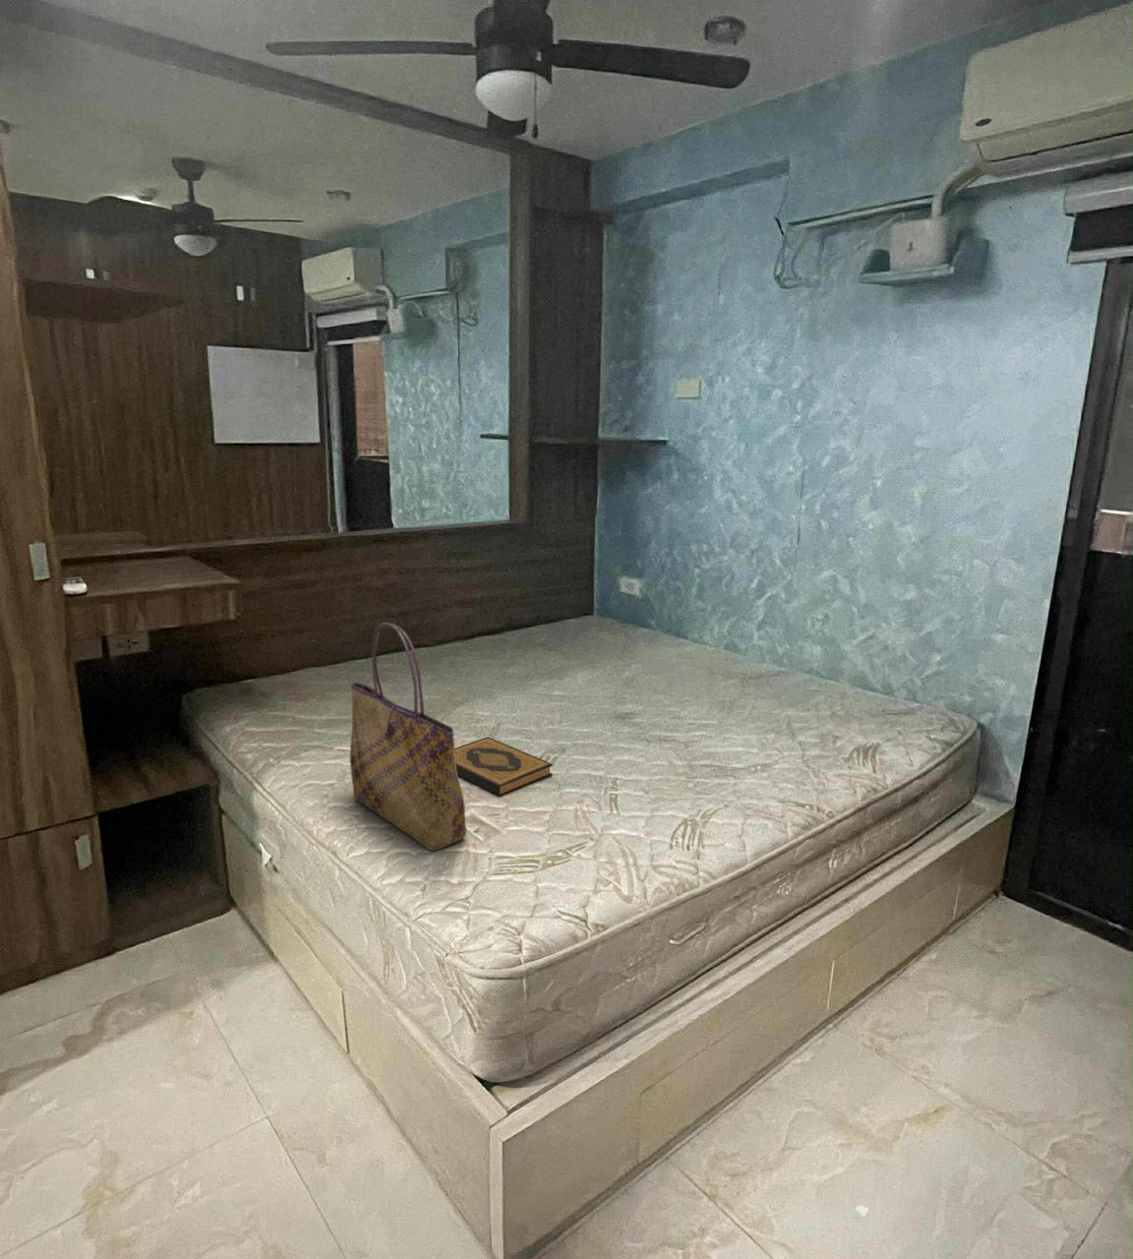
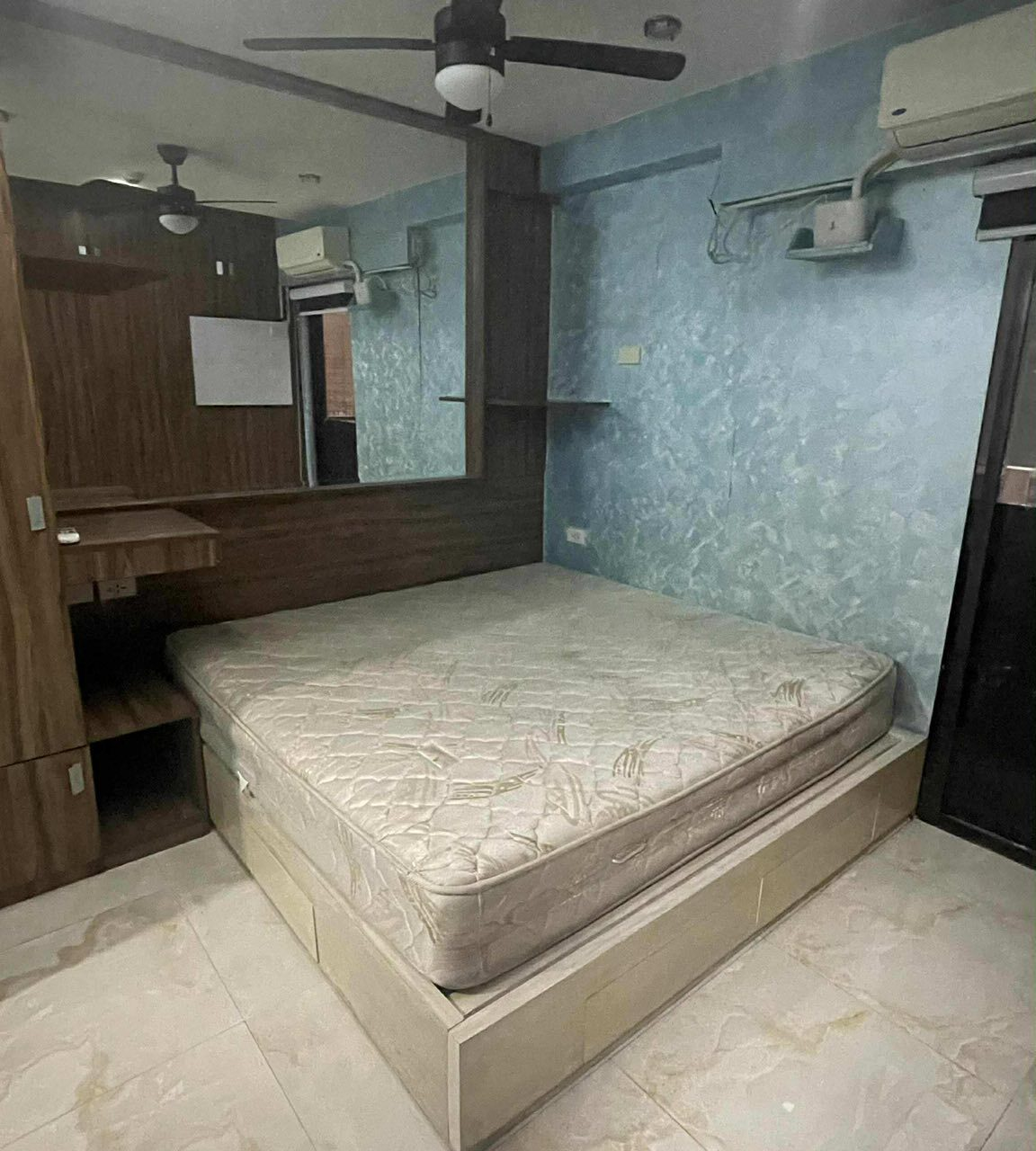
- hardback book (493, 765)
- tote bag (404, 723)
